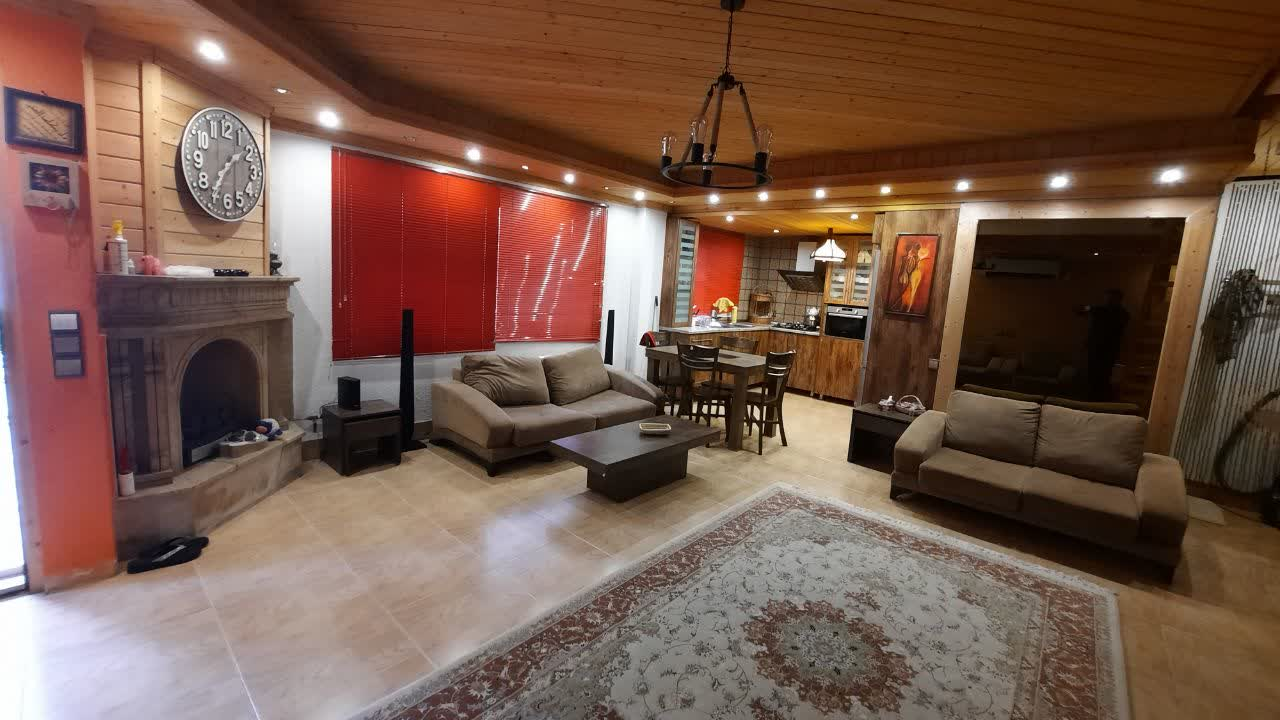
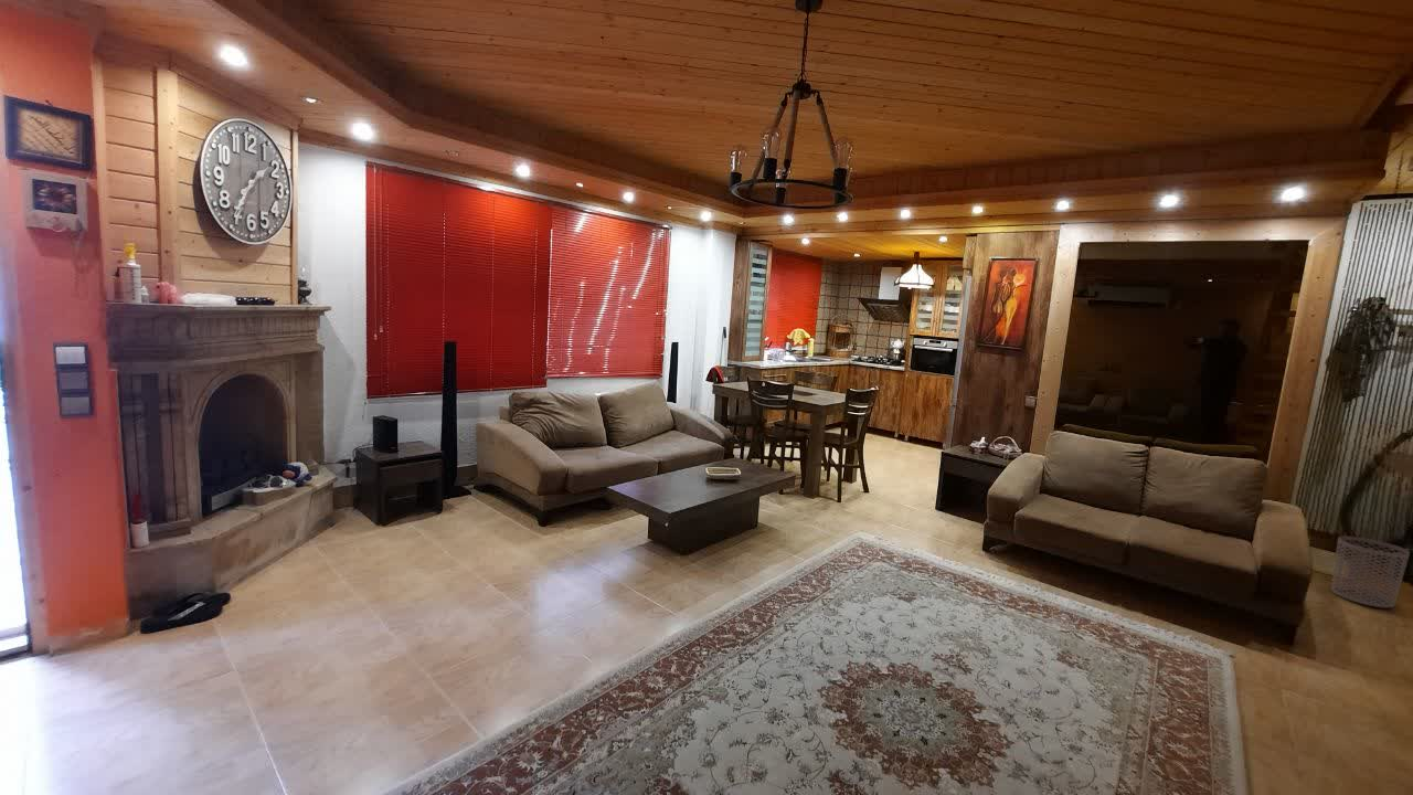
+ waste bin (1367, 572)
